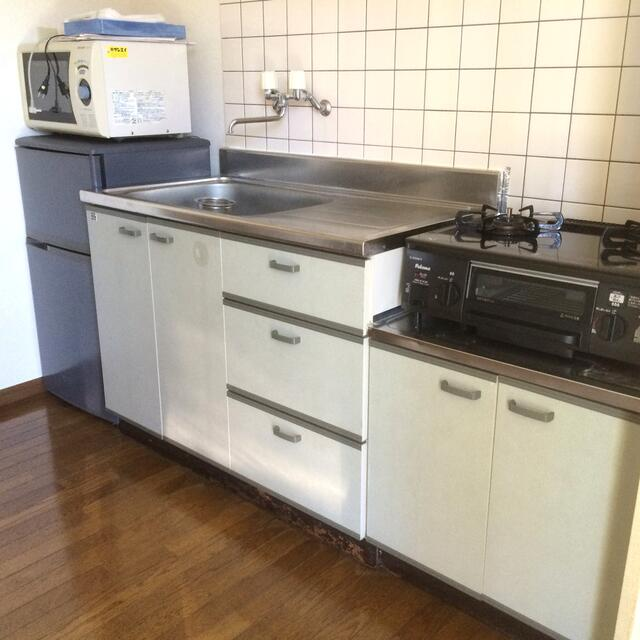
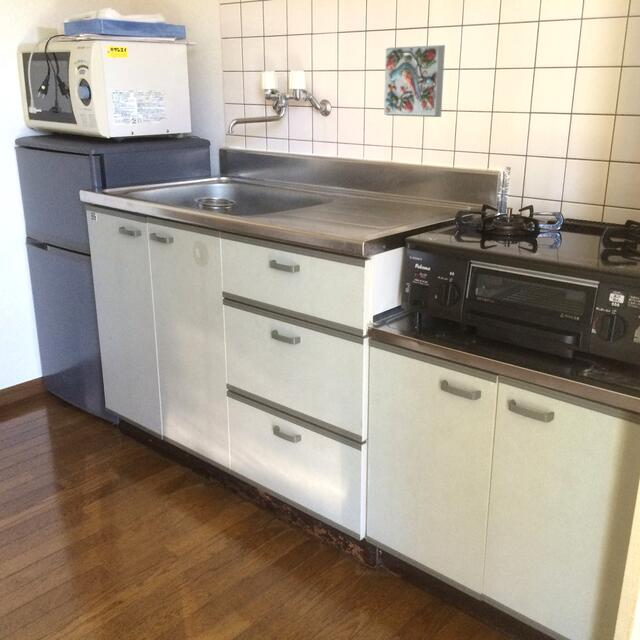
+ decorative tile (412, 81)
